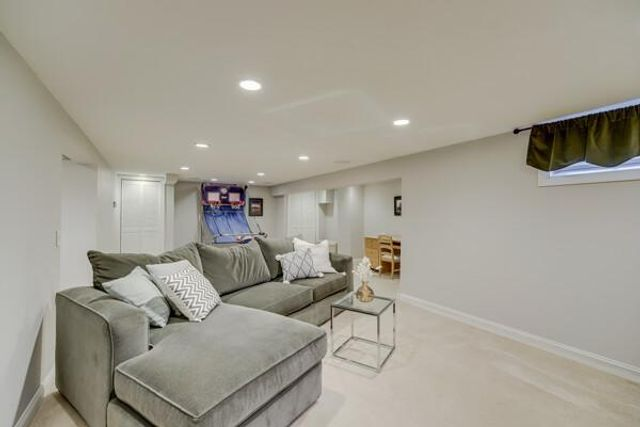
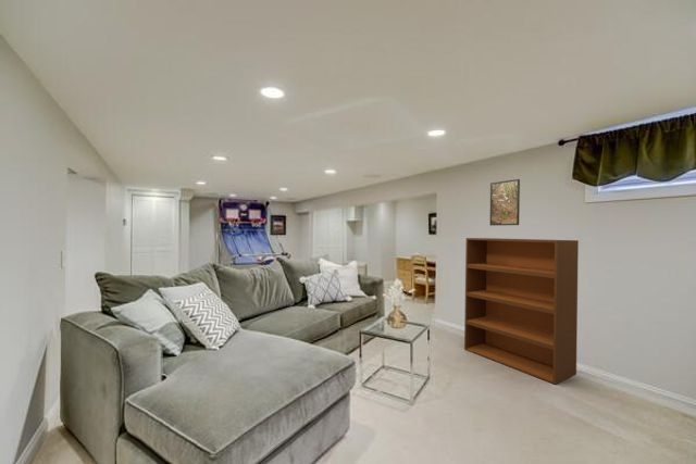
+ bookshelf (515, 300)
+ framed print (504, 203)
